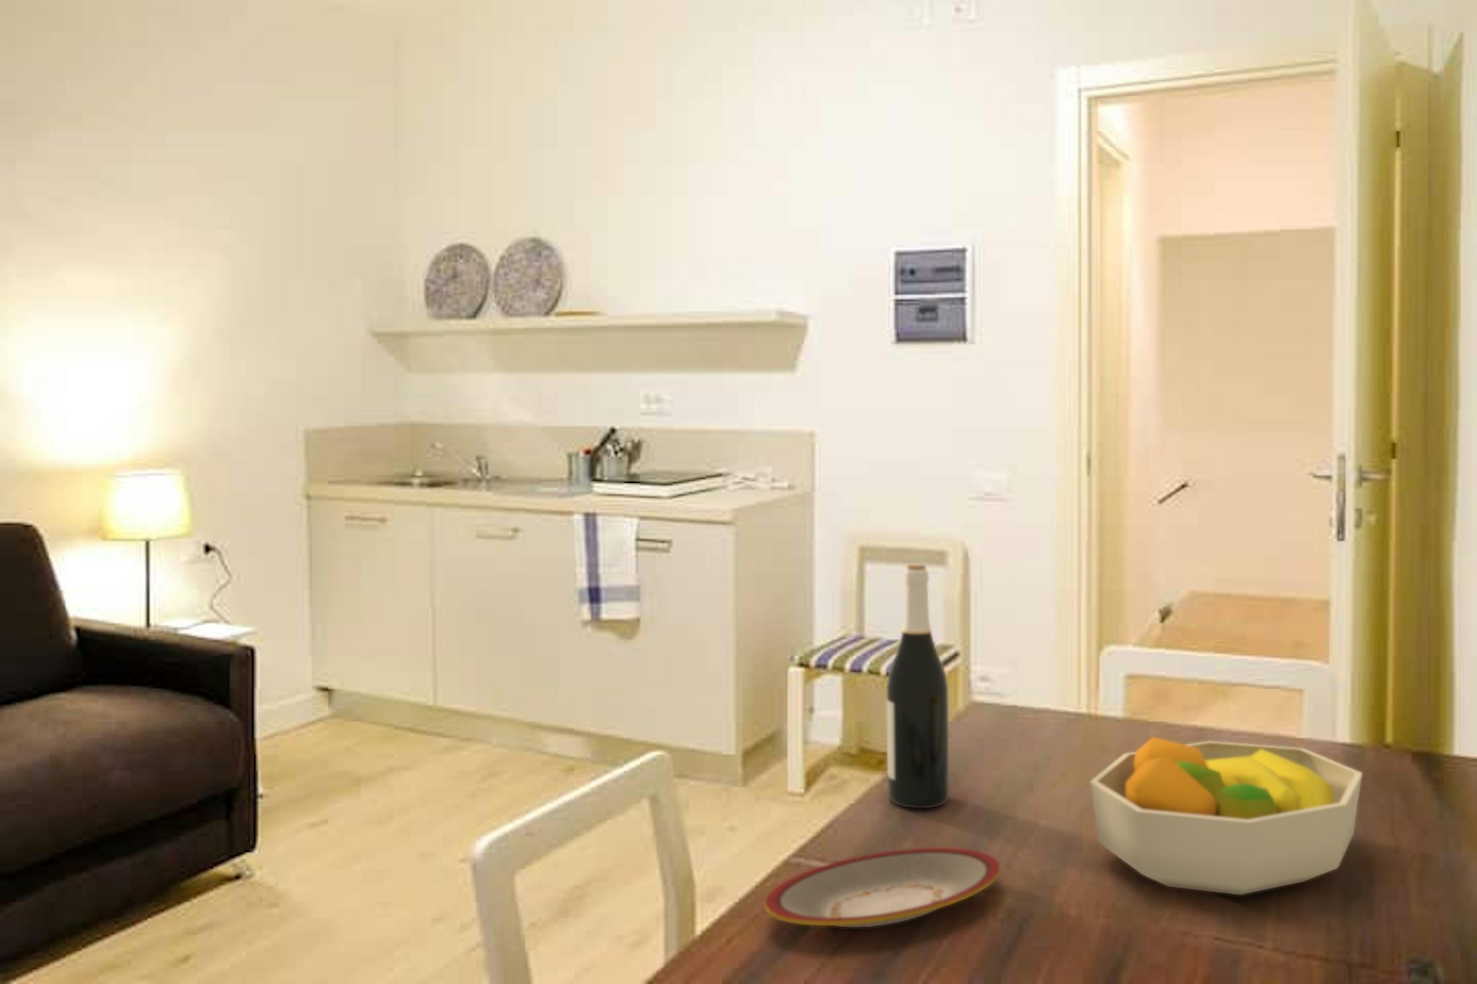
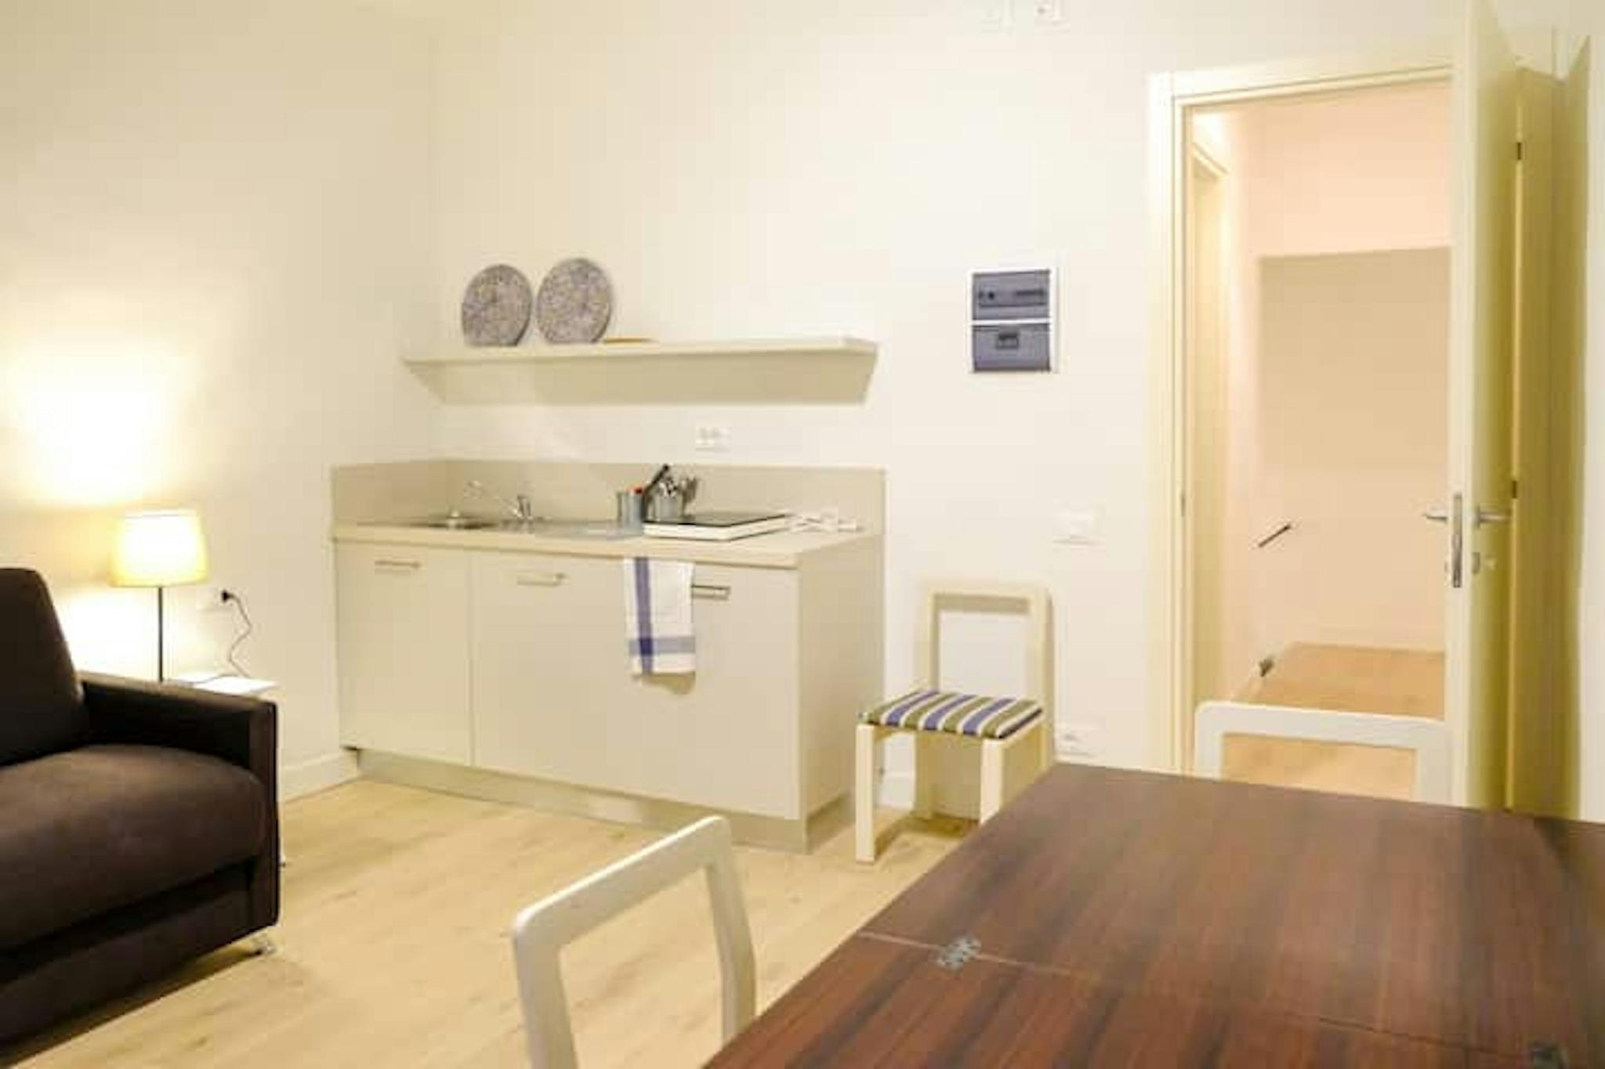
- wine bottle (917, 683)
- fruit bowl (1226, 798)
- plate (886, 893)
